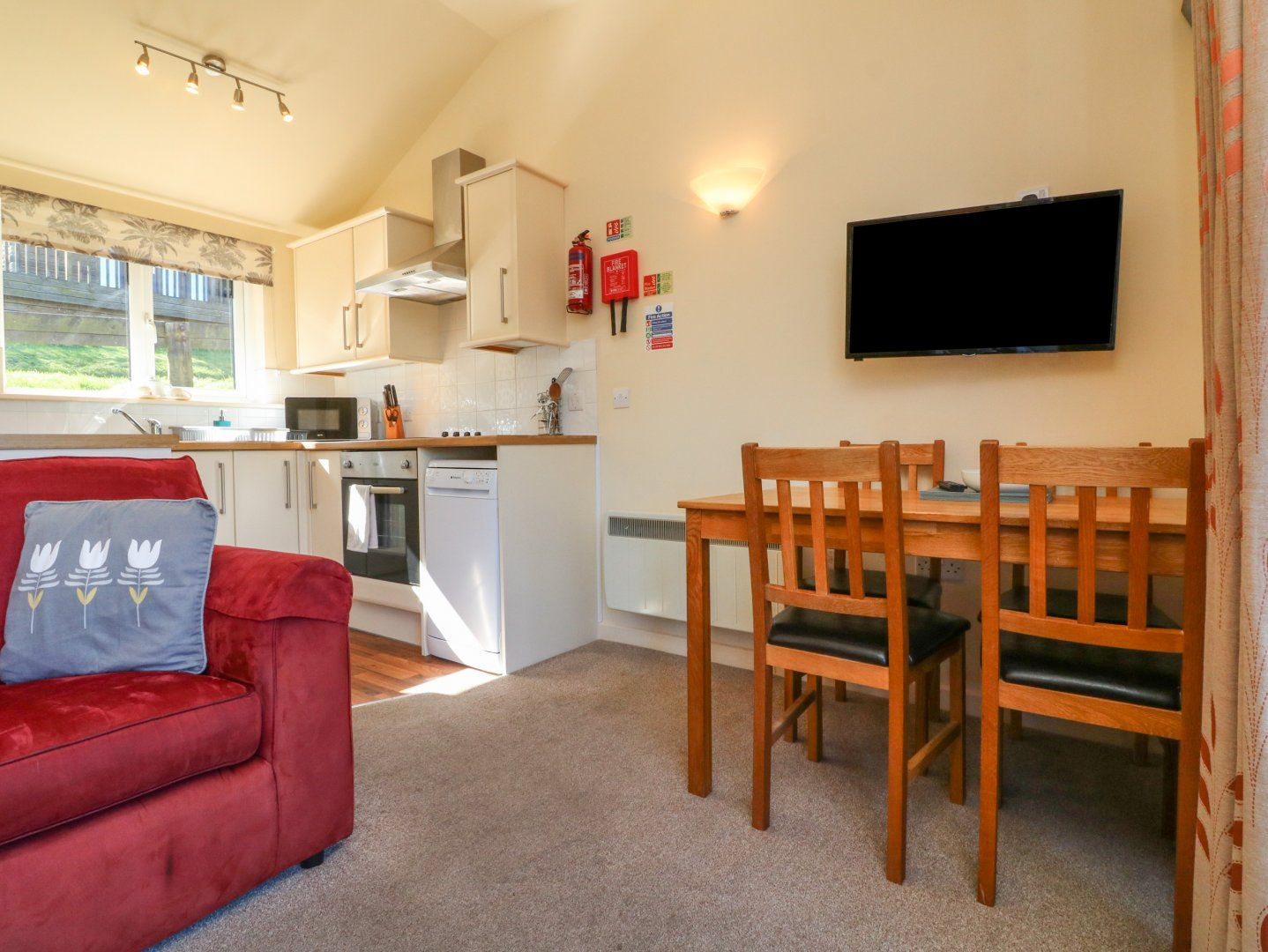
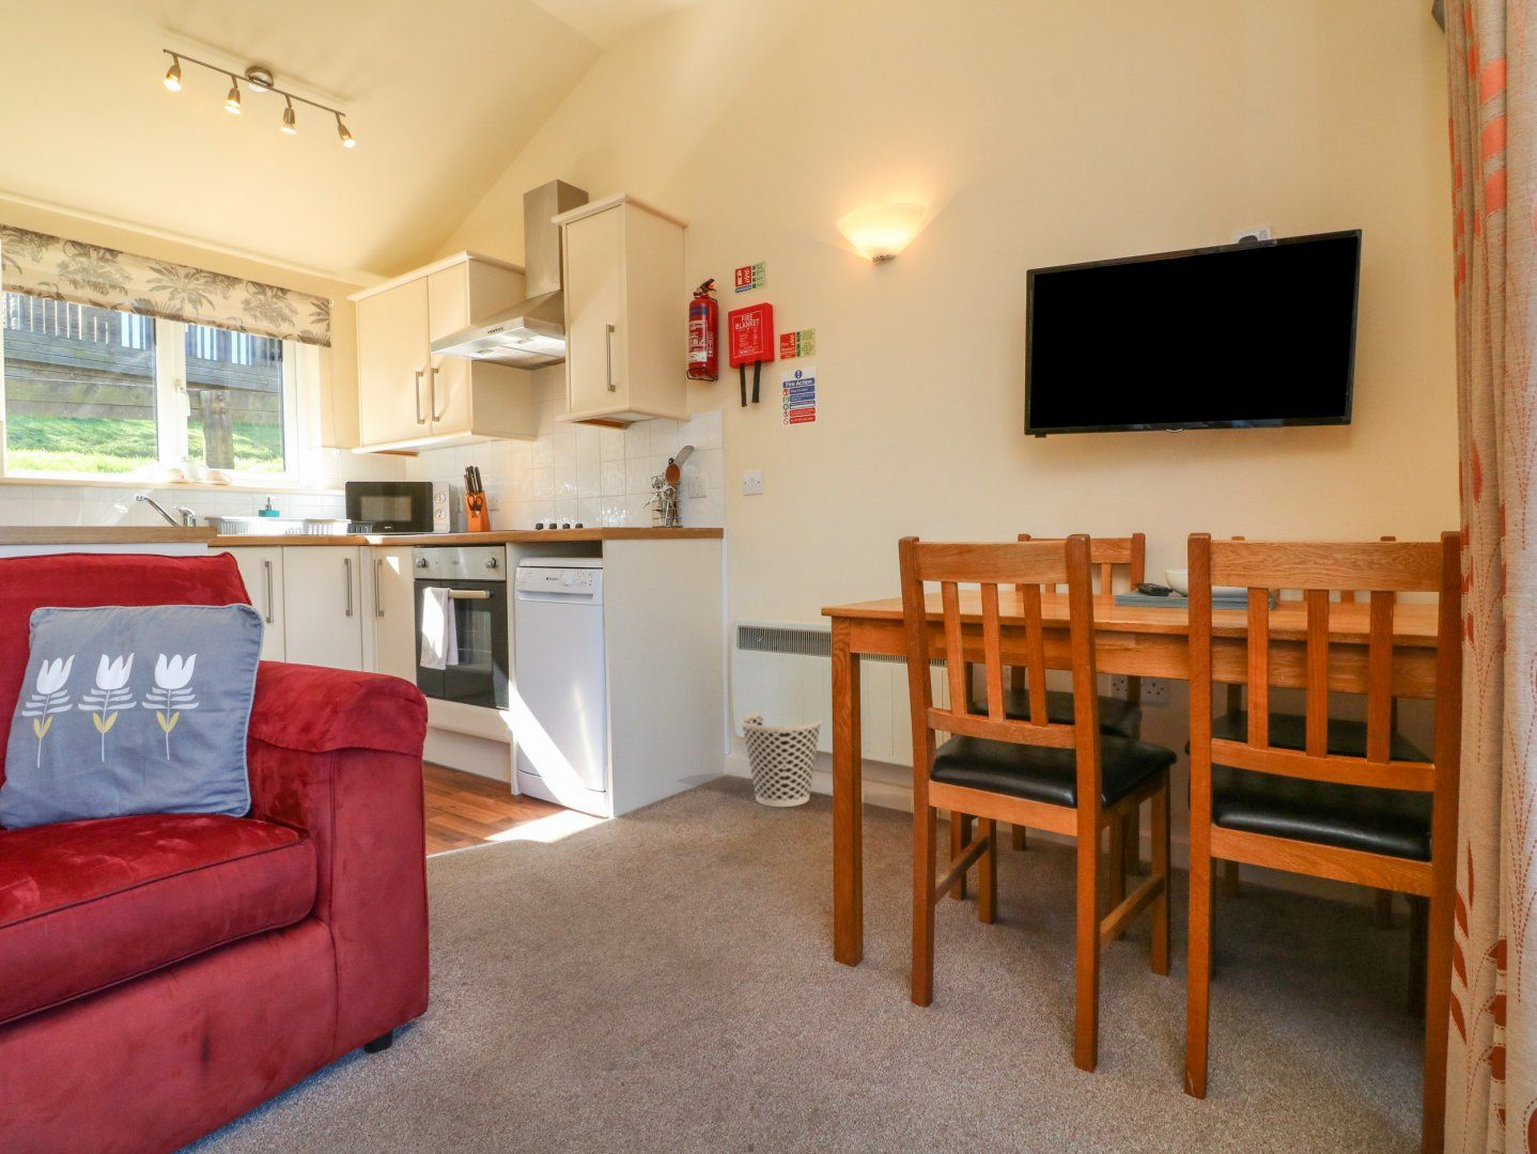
+ wastebasket (782, 758)
